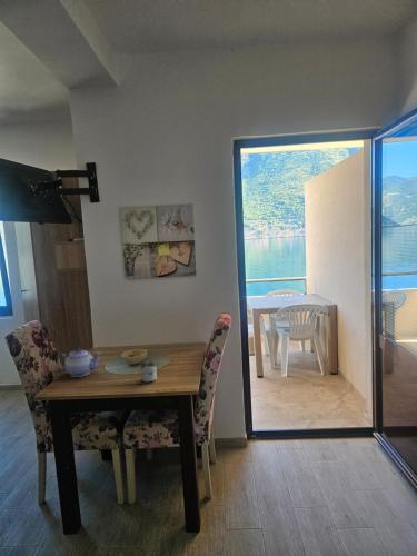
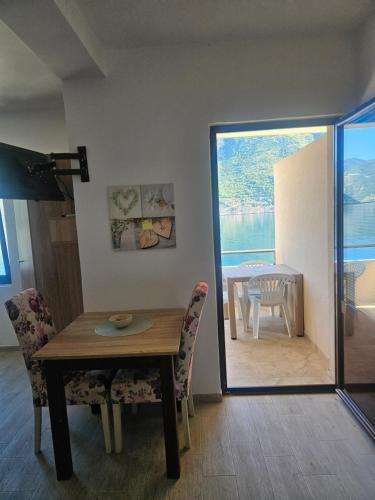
- teapot (79, 360)
- cup (146, 371)
